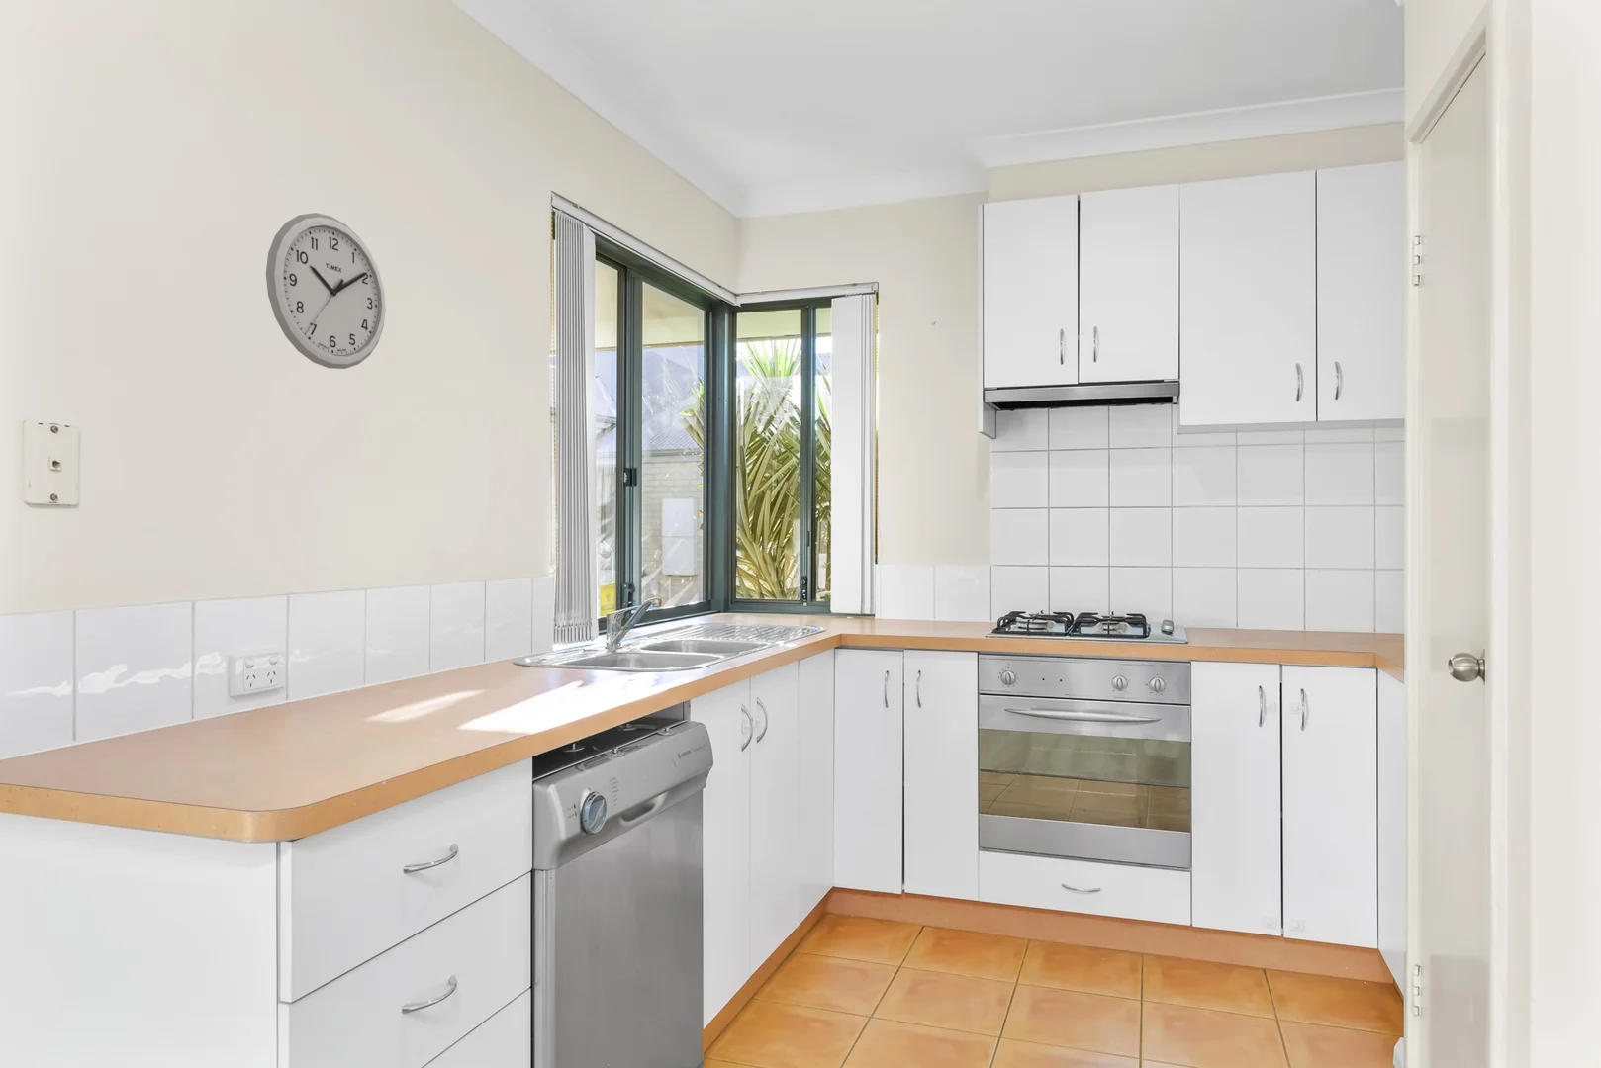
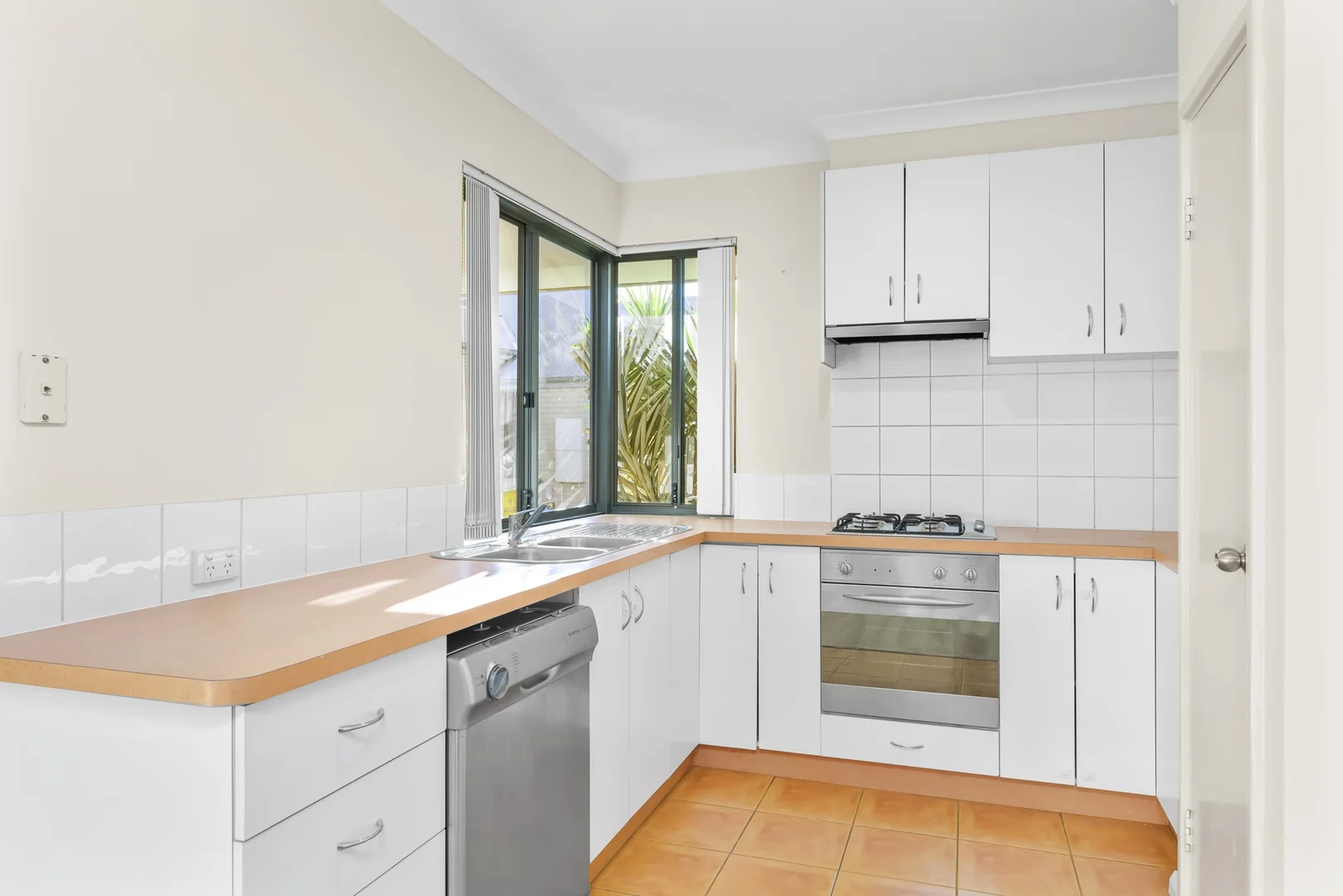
- wall clock (331, 292)
